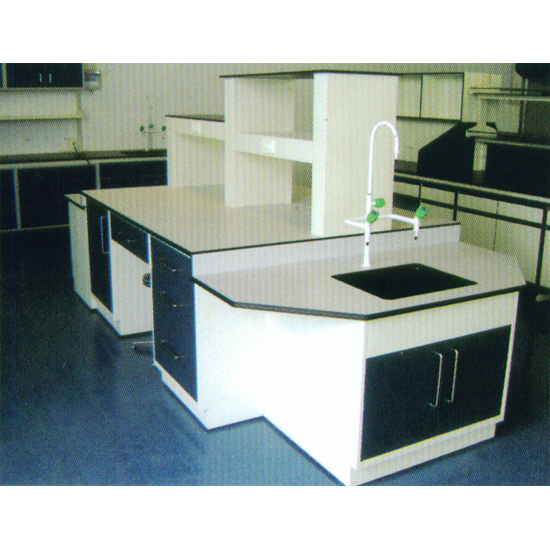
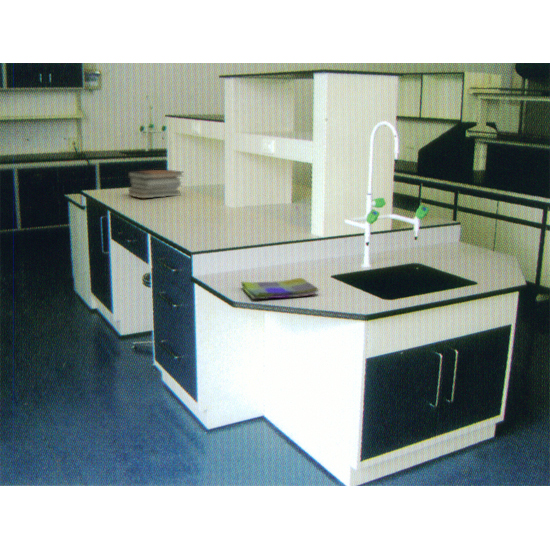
+ dish towel (279, 287)
+ book stack (156, 183)
